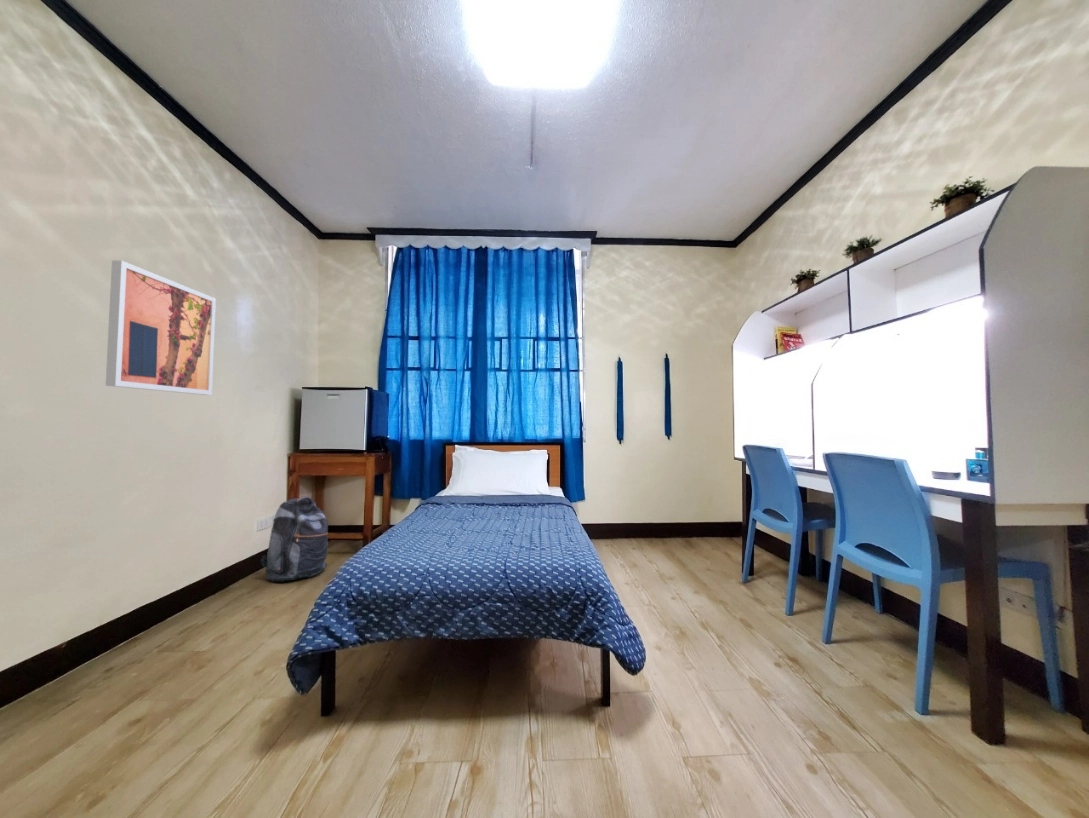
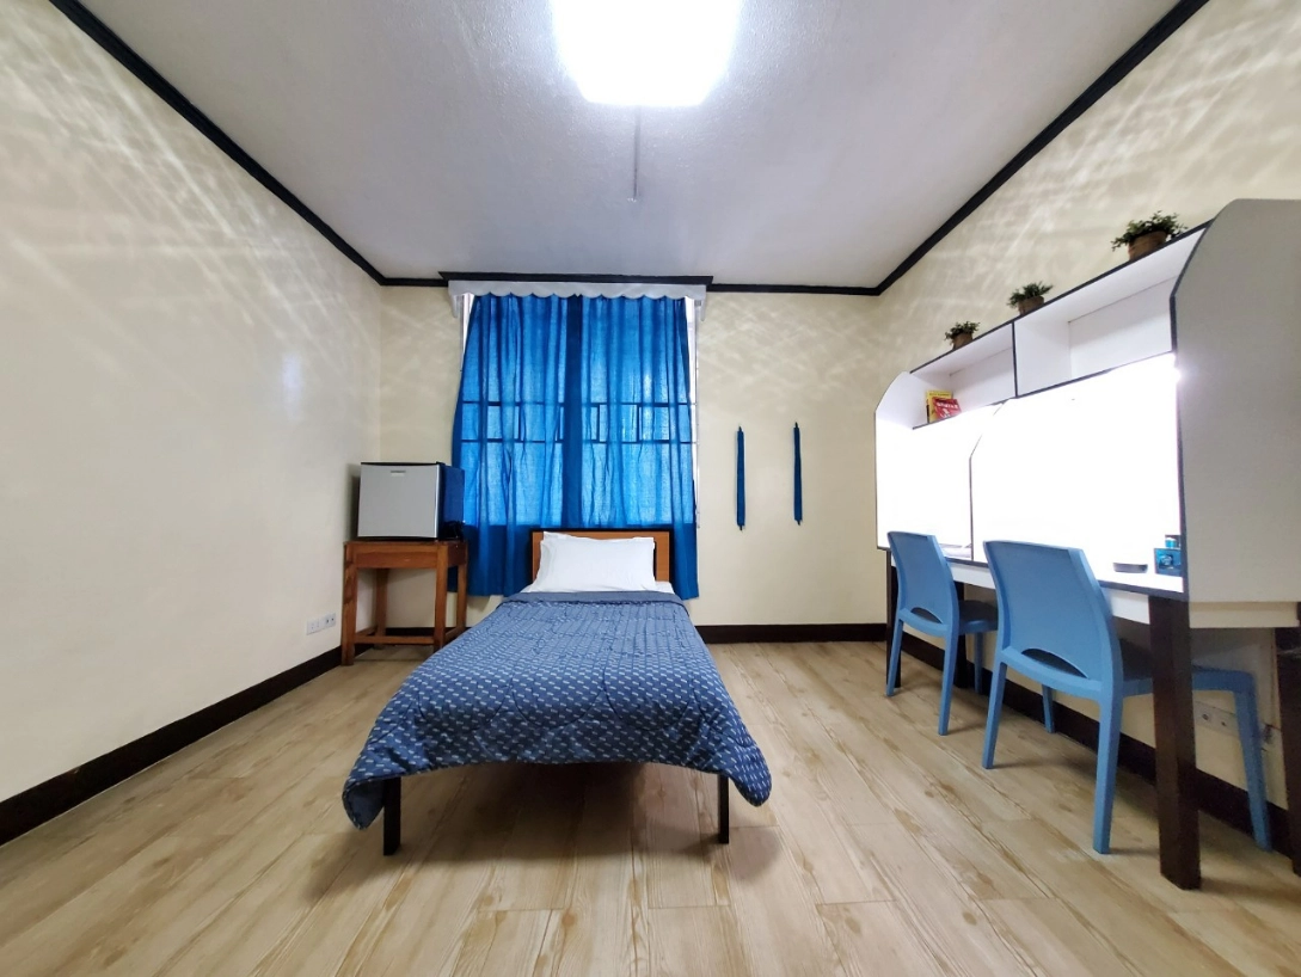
- wall art (168, 336)
- backpack (299, 535)
